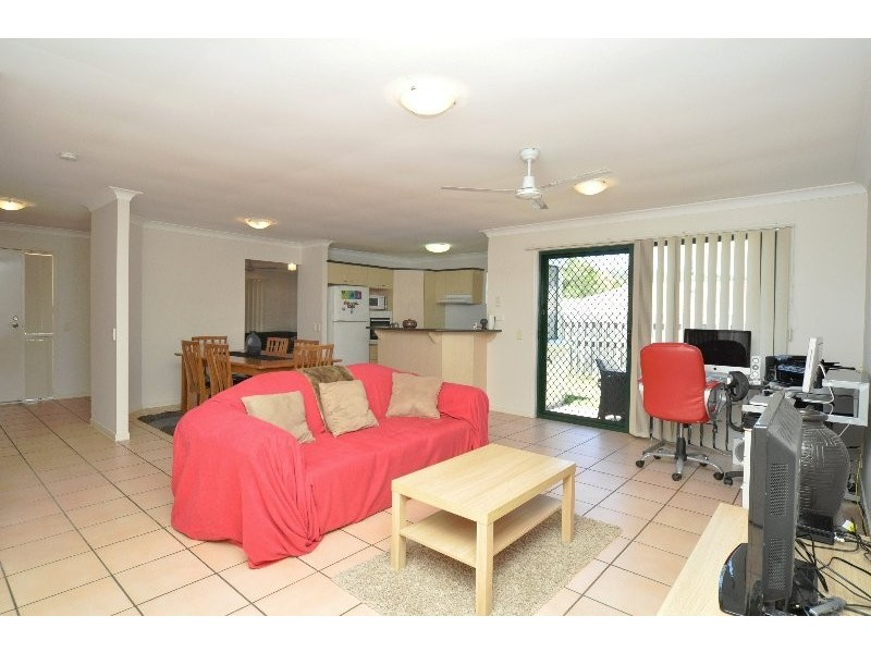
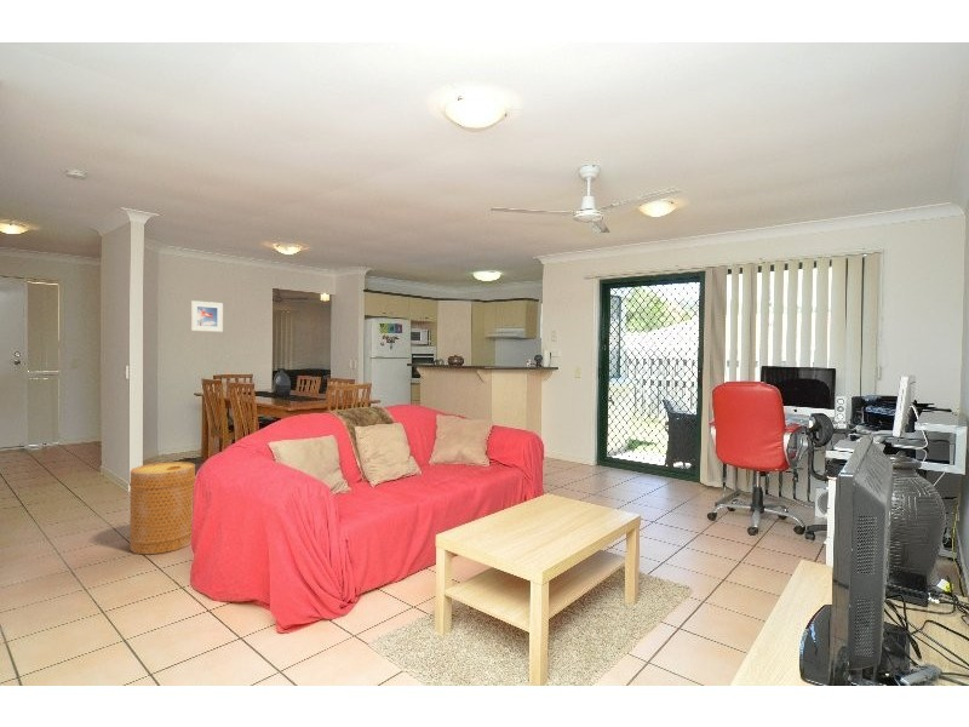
+ basket (164, 505)
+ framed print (207, 316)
